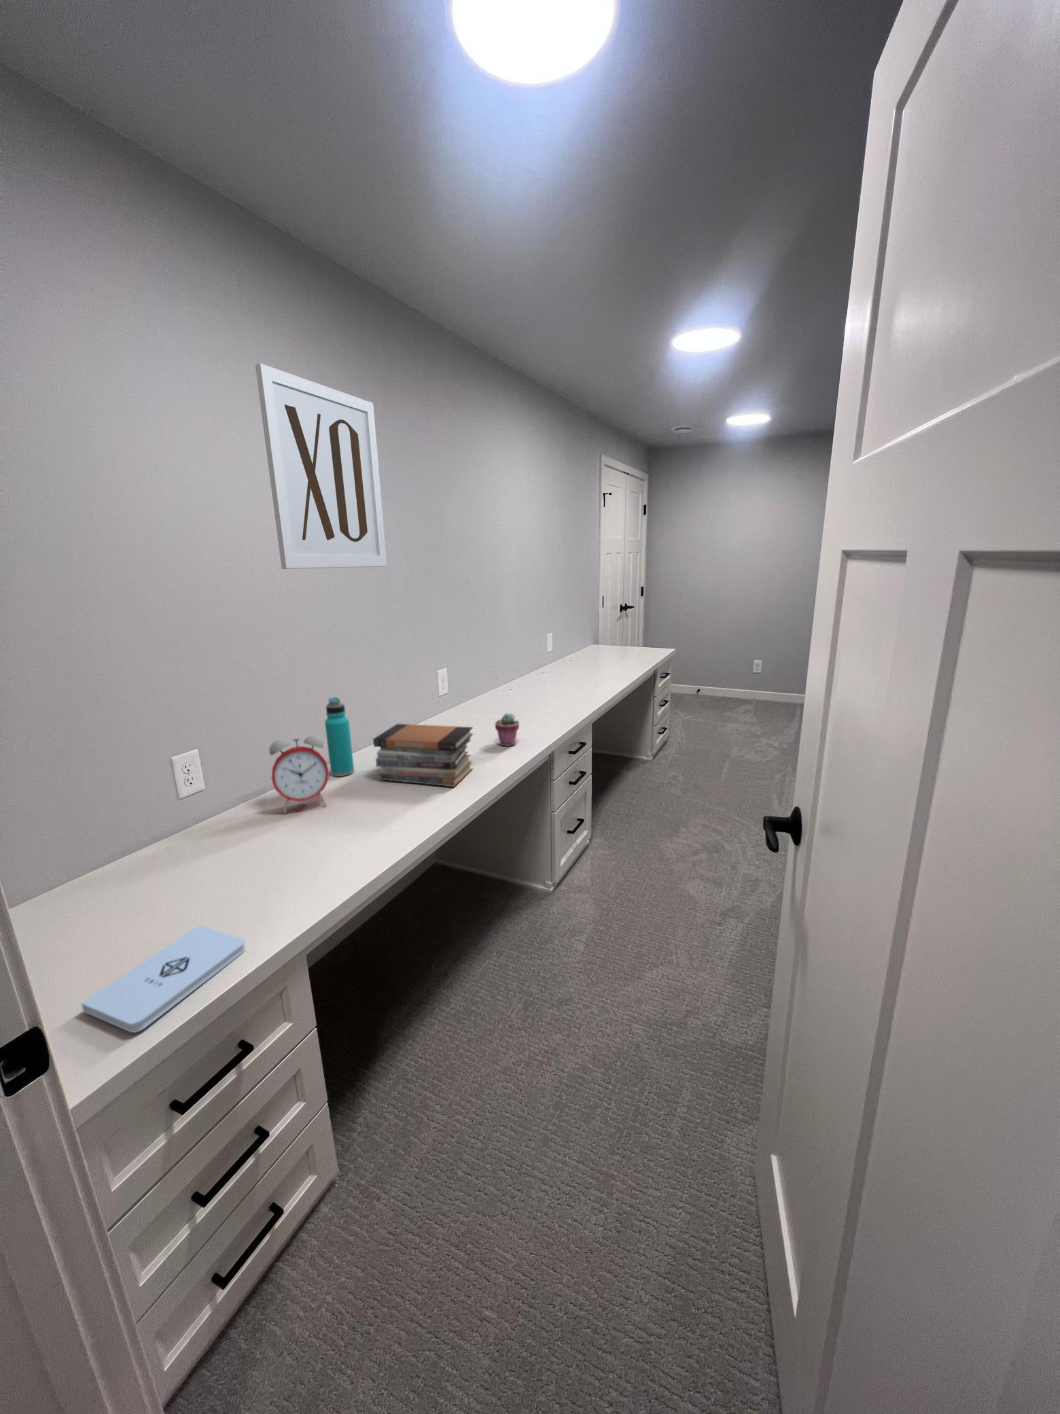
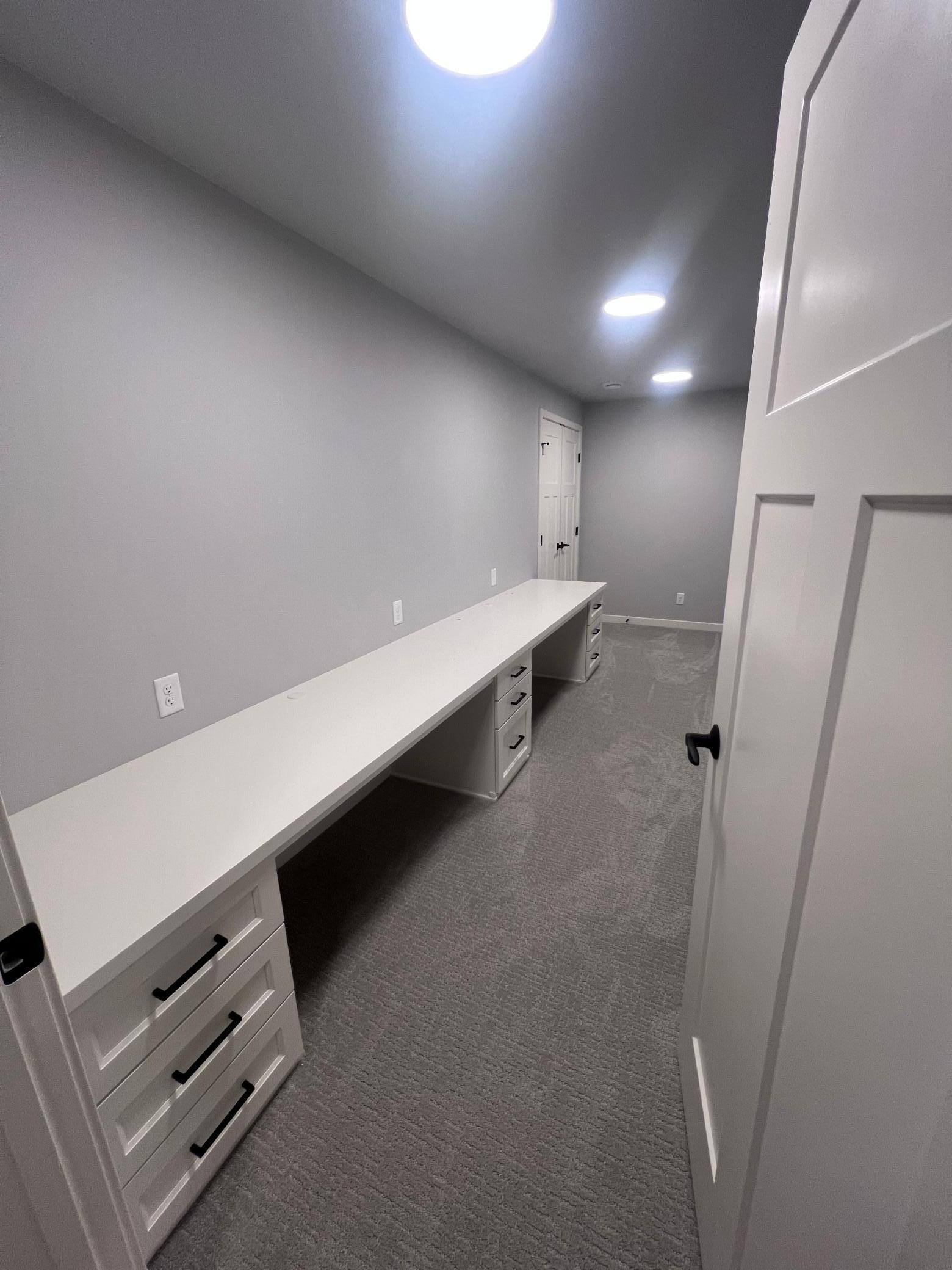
- water bottle (338, 736)
- potted succulent (507, 728)
- wall art (331, 480)
- book stack (424, 754)
- notepad (171, 973)
- alarm clock (301, 773)
